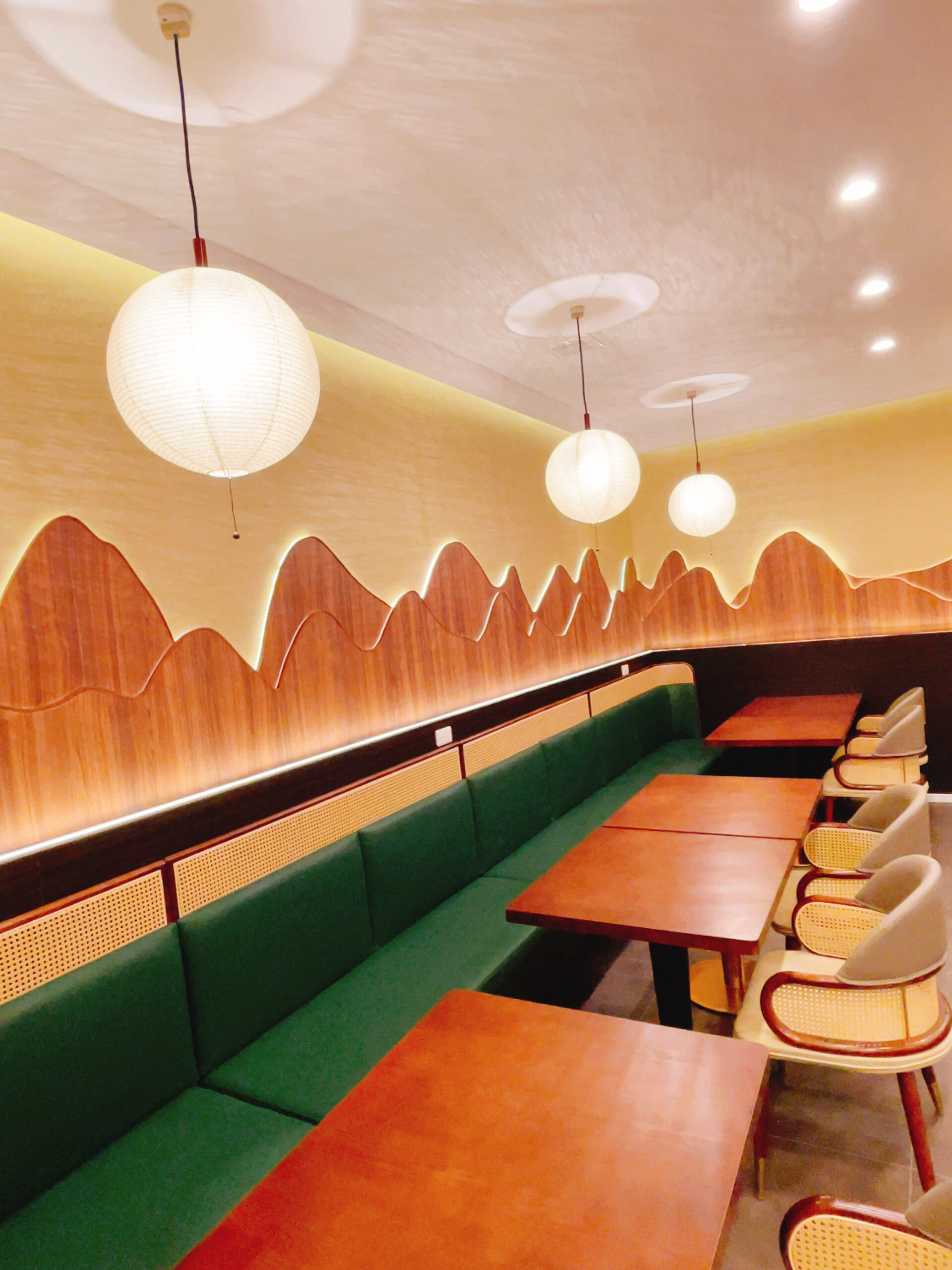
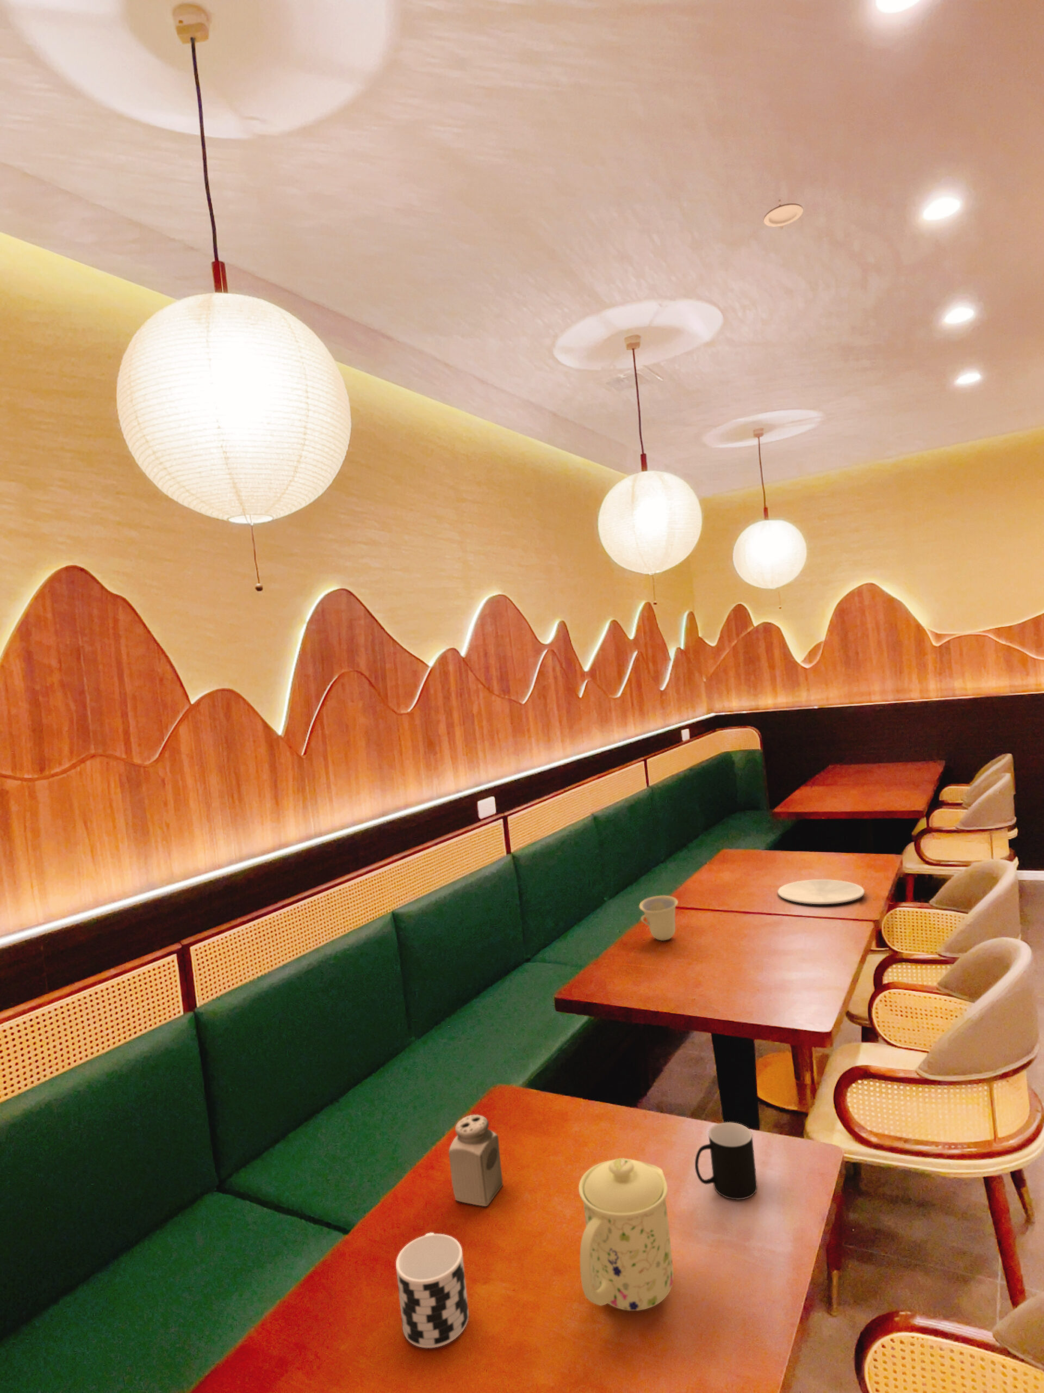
+ mug (623, 1232)
+ plate (820, 893)
+ cup (659, 919)
+ recessed light (783, 213)
+ salt shaker (475, 1156)
+ cup (432, 1280)
+ cup (723, 1163)
